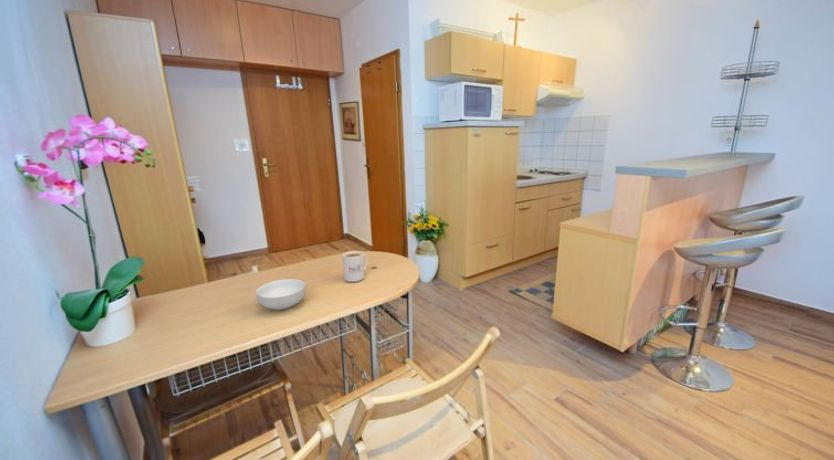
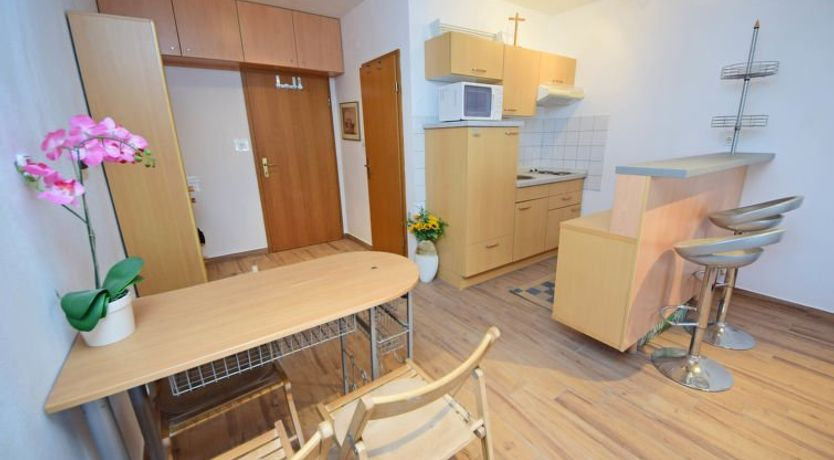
- cereal bowl (282, 296)
- mug (356, 265)
